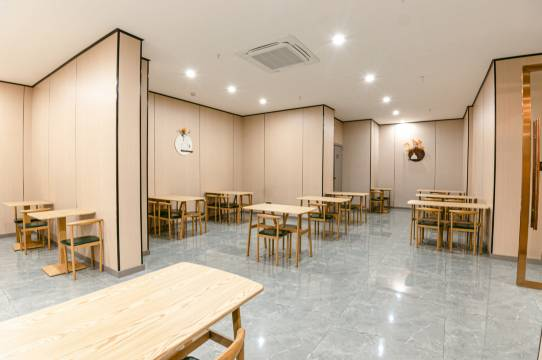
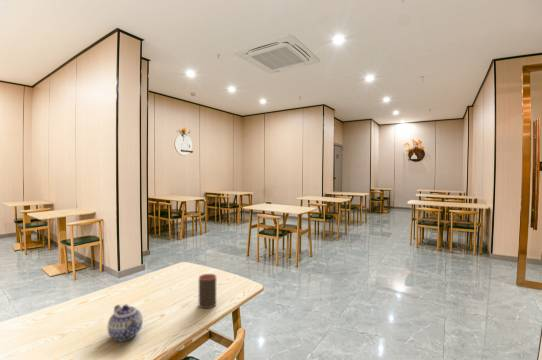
+ teapot (125, 320)
+ cup (207, 290)
